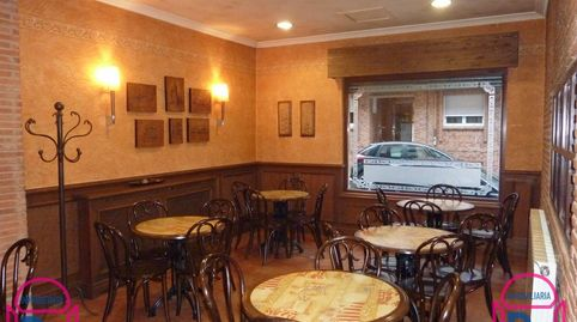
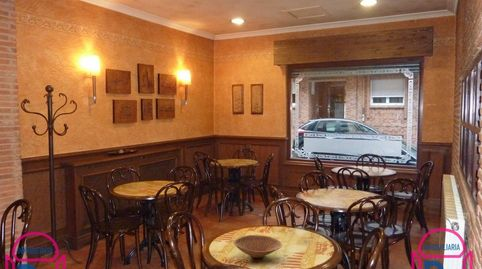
+ bowl (257, 249)
